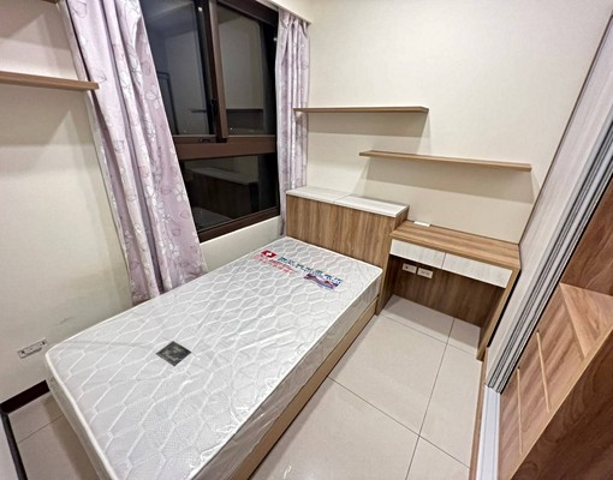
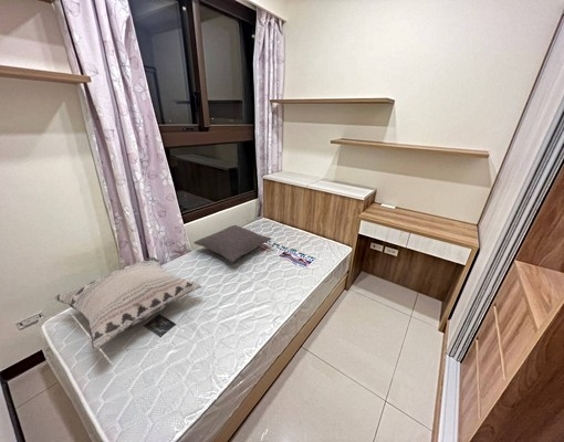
+ decorative pillow (132, 291)
+ pillow (233, 240)
